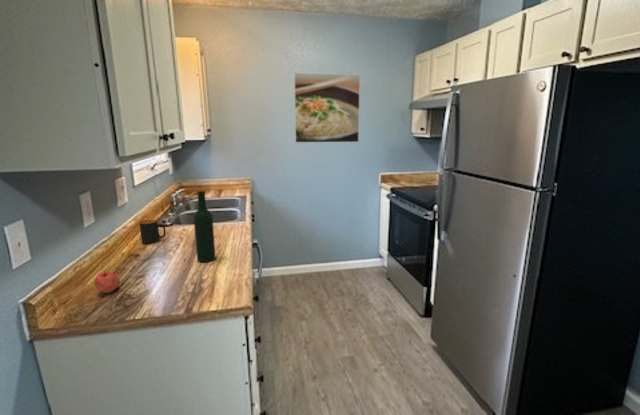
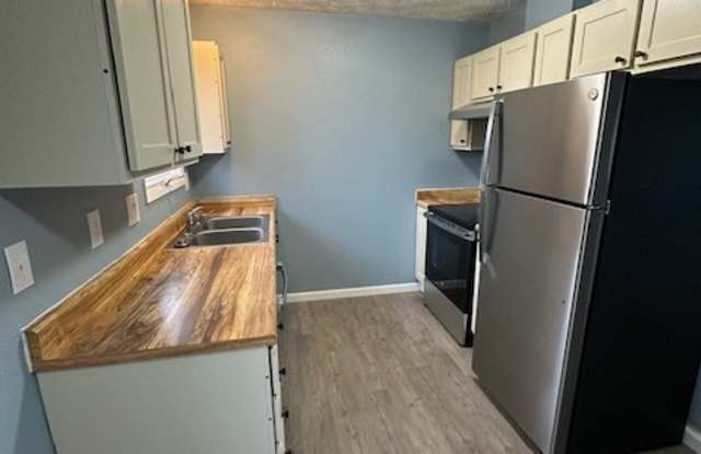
- apple (107, 280)
- wine bottle (203, 226)
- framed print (327, 108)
- mug (153, 231)
